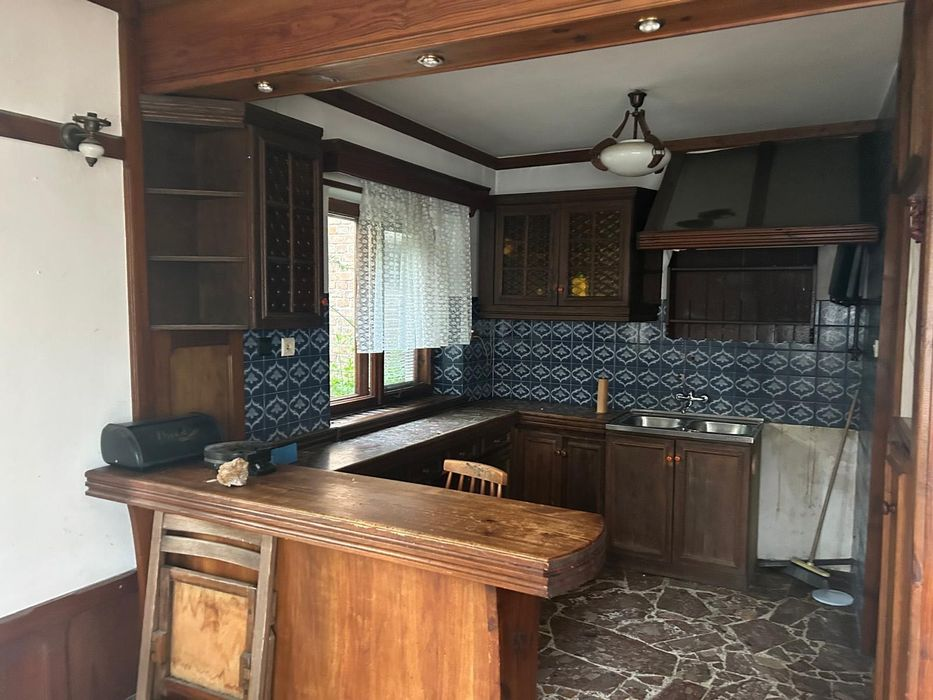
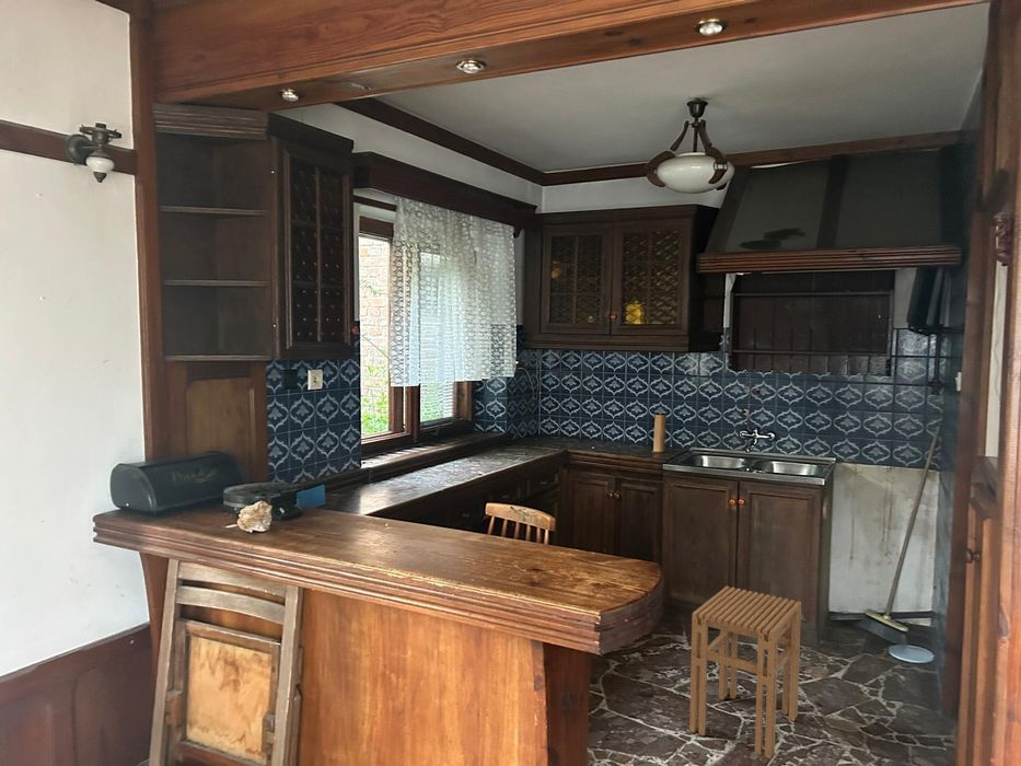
+ stool (745, 665)
